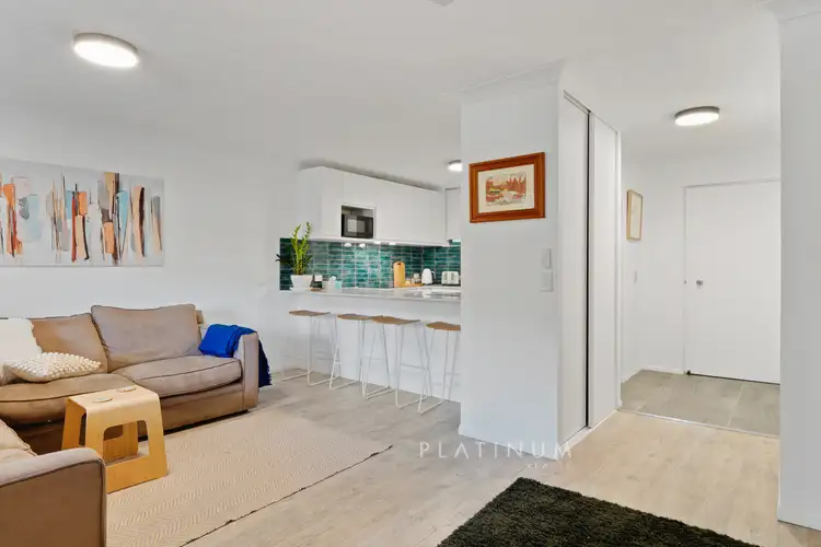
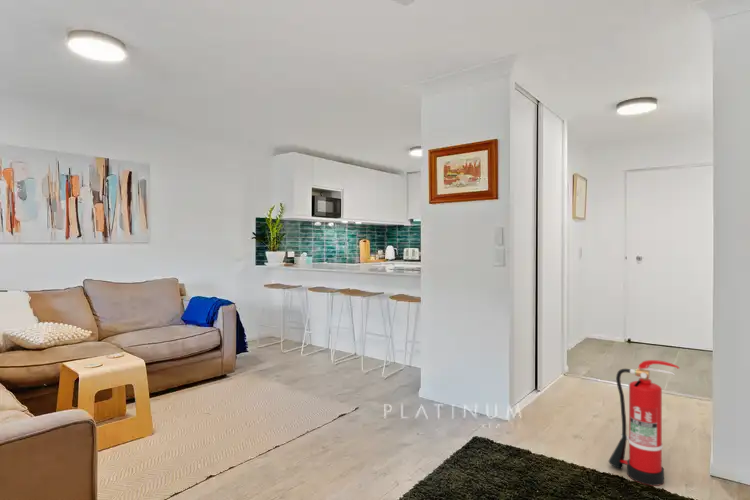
+ fire extinguisher (642, 417)
